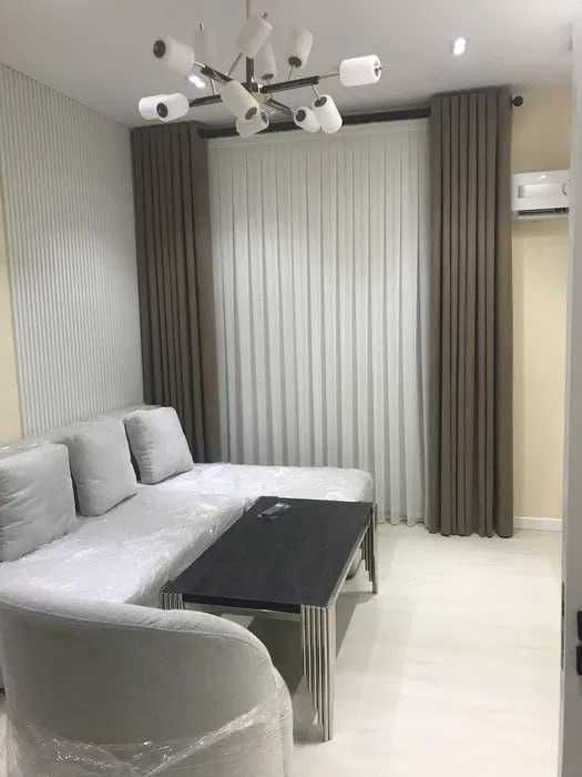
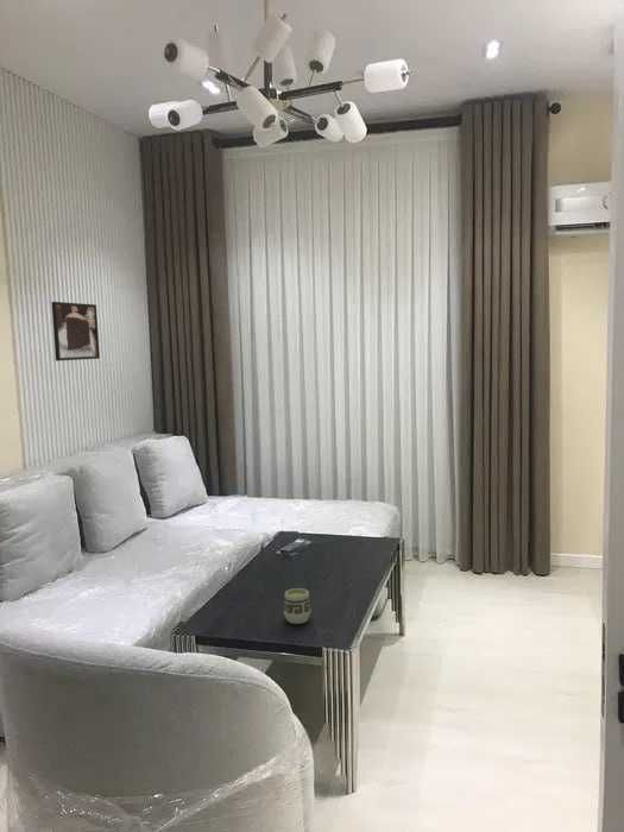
+ cup (297, 605)
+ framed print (76, 332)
